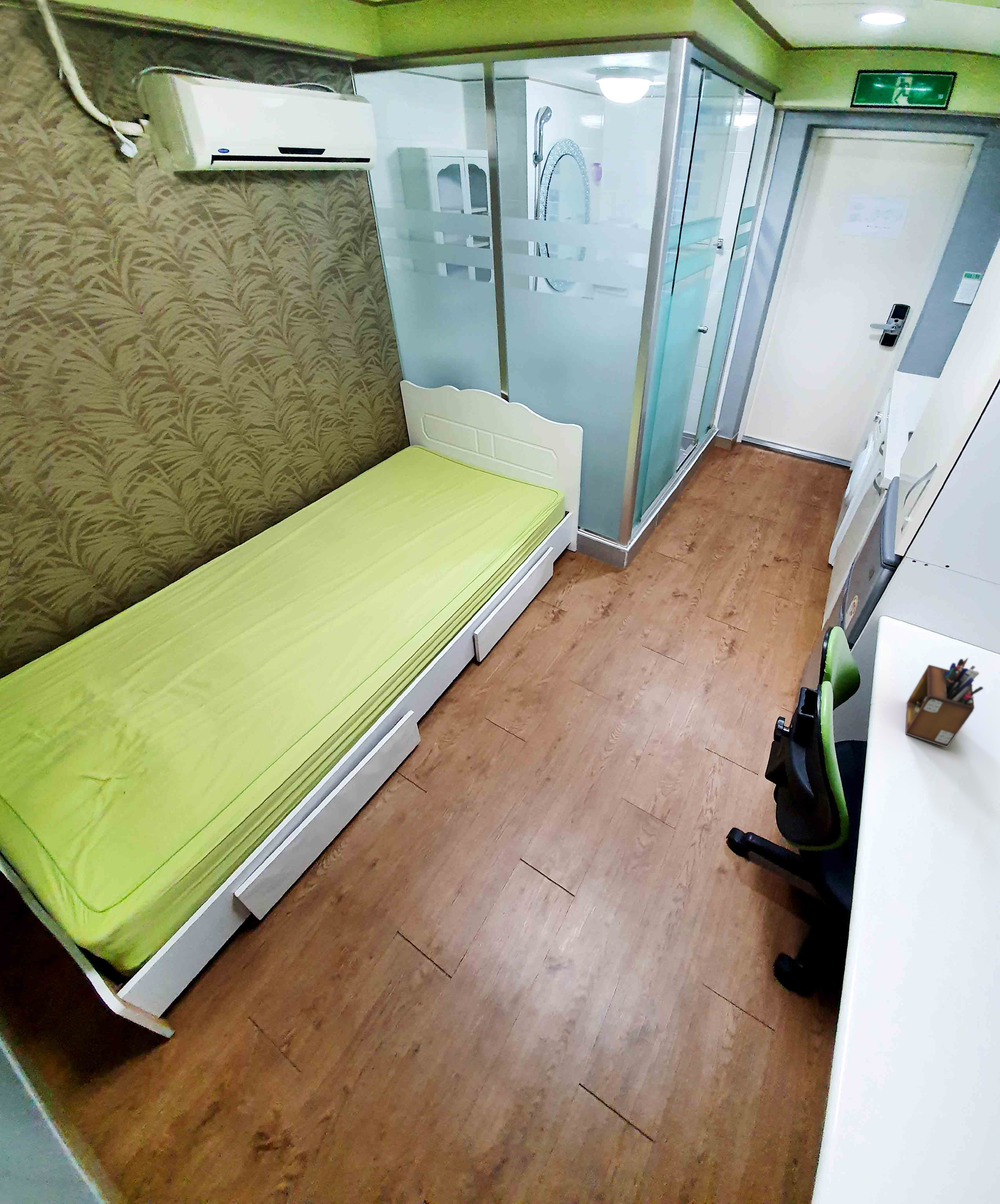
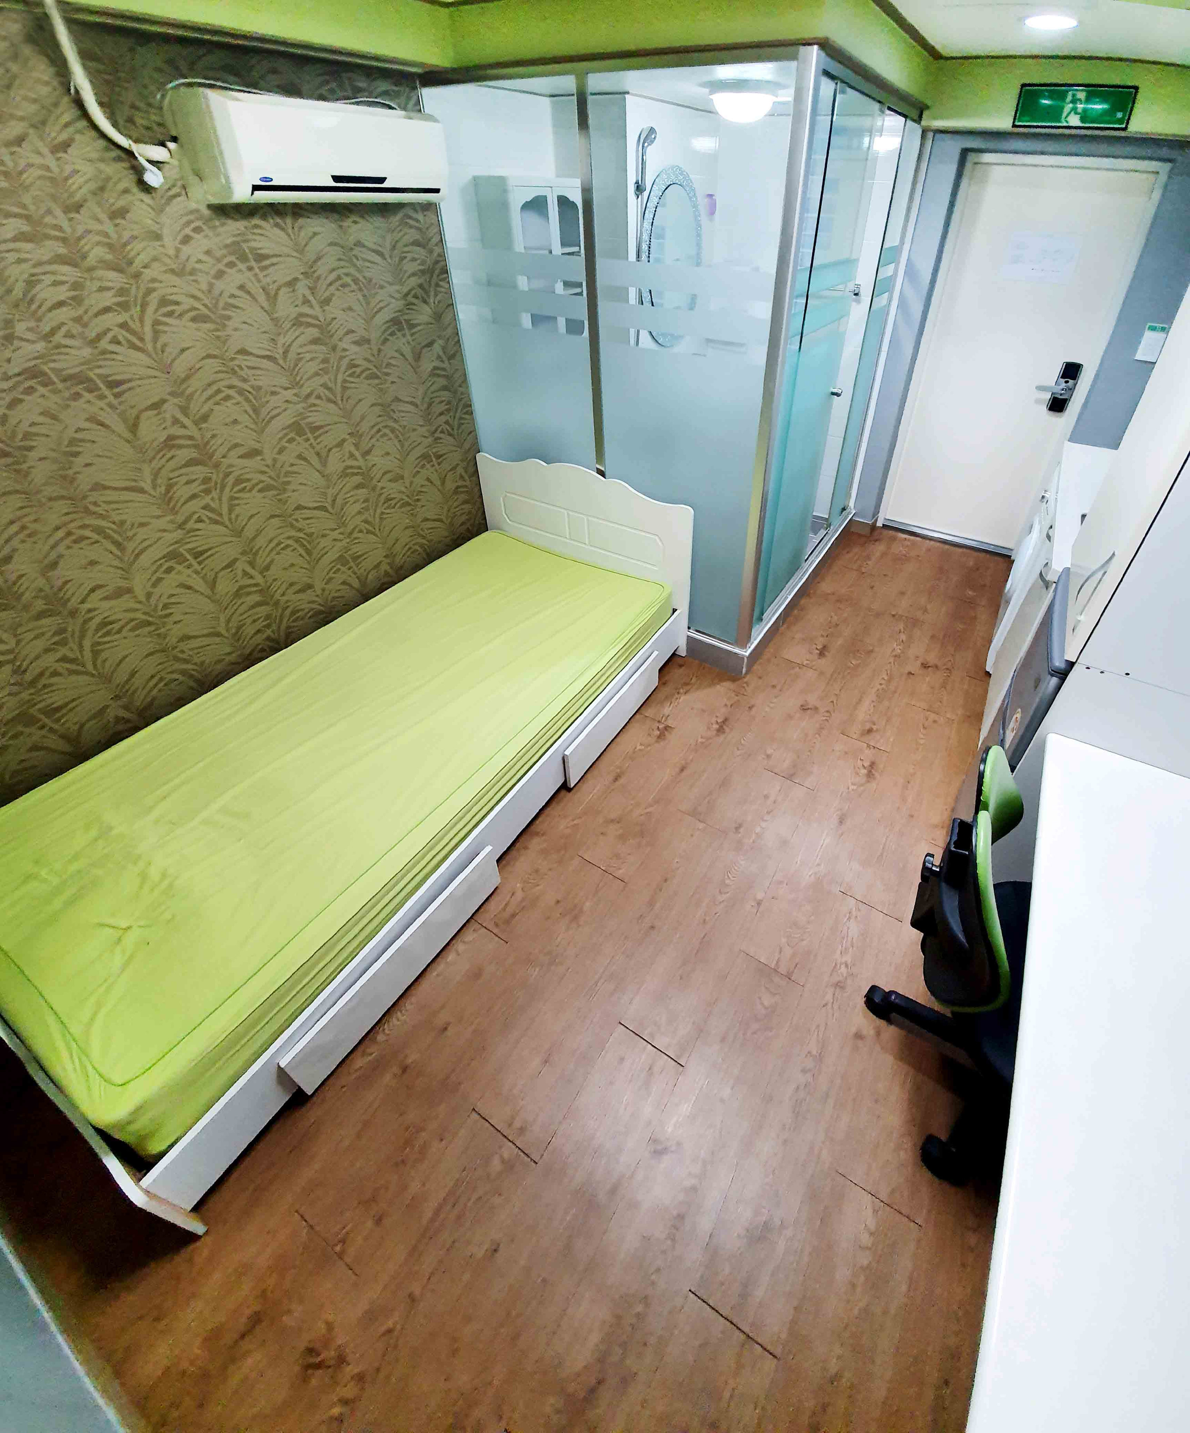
- desk organizer (943, 698)
